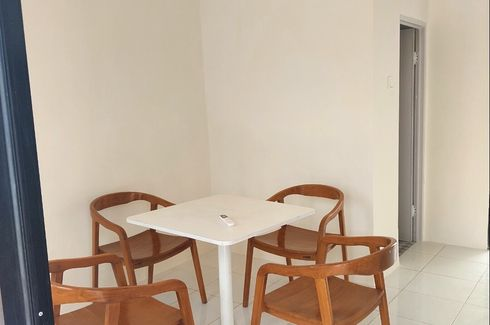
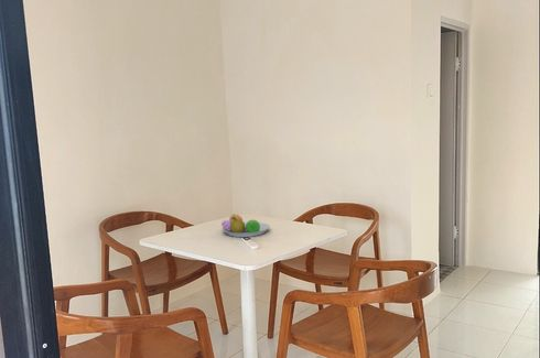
+ fruit bowl (246, 223)
